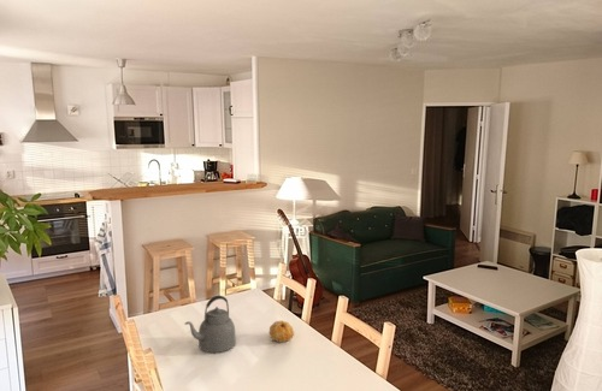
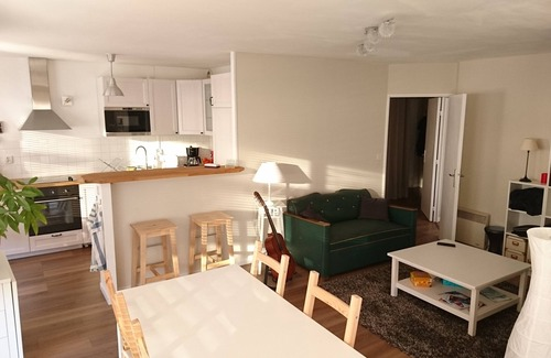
- fruit (281, 330)
- kettle (209, 322)
